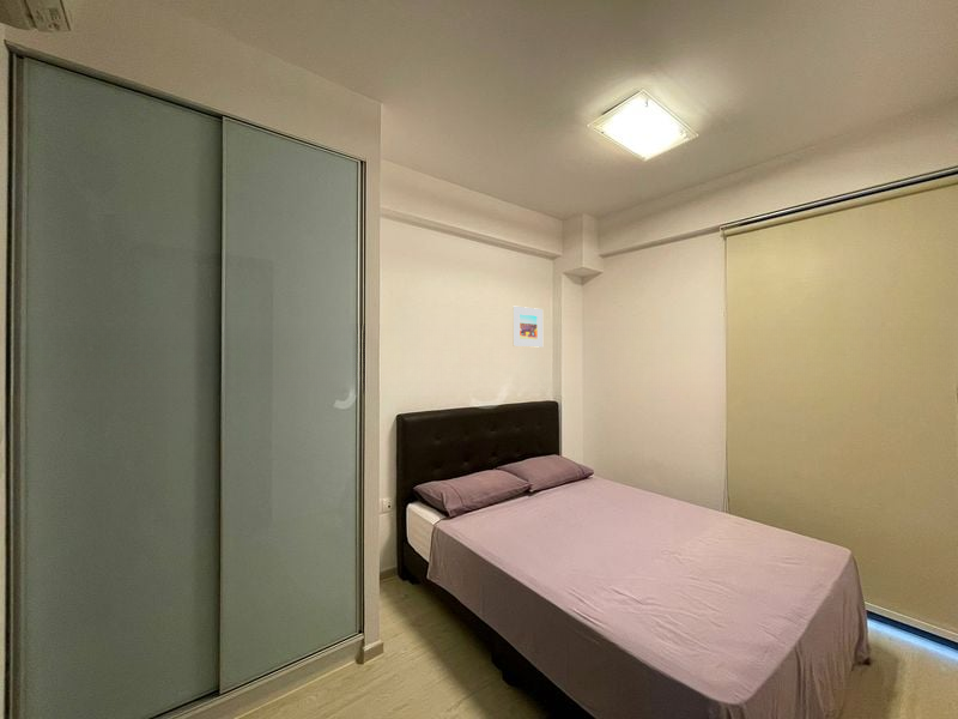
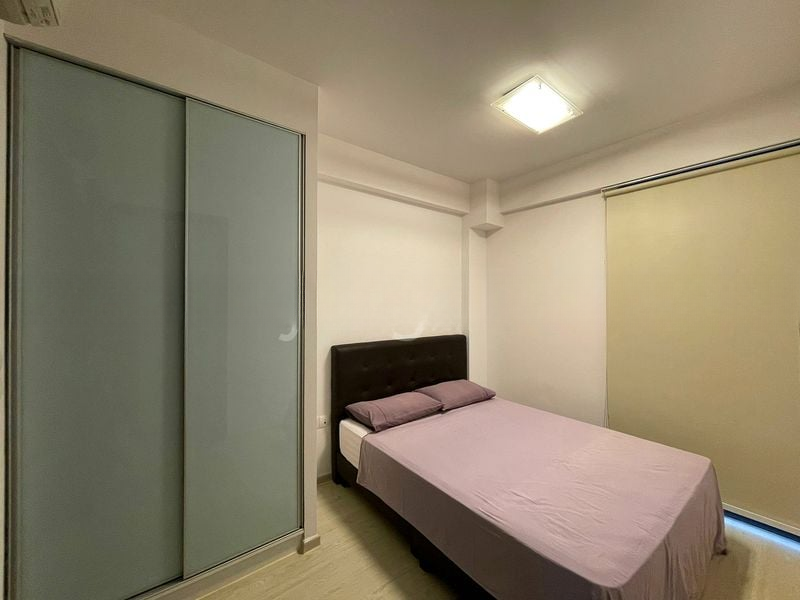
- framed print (528, 327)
